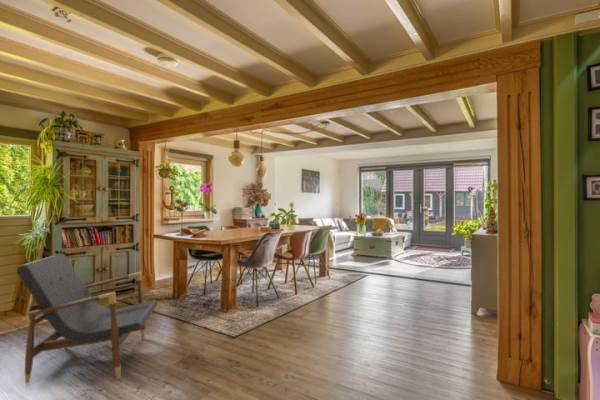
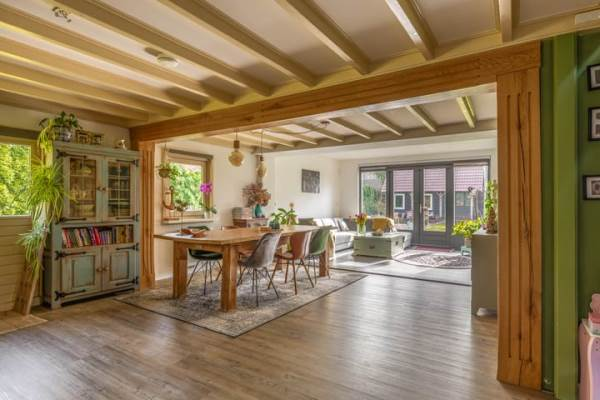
- lounge chair (95, 308)
